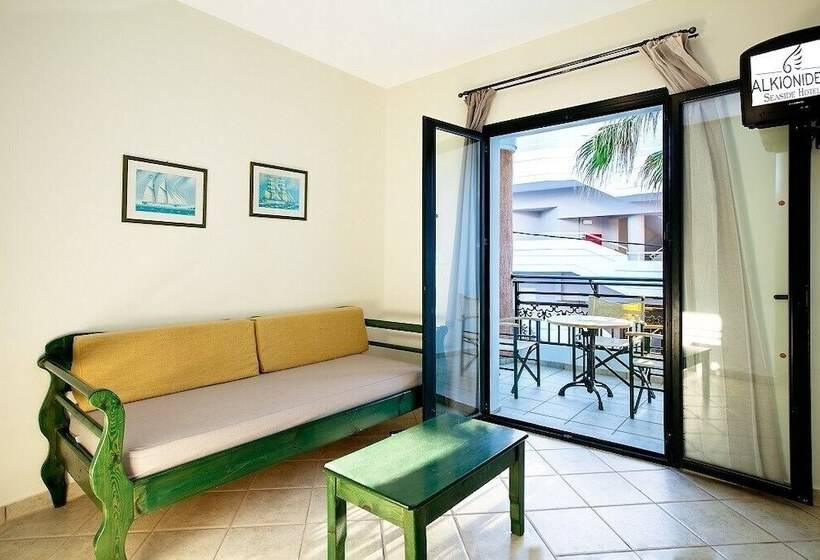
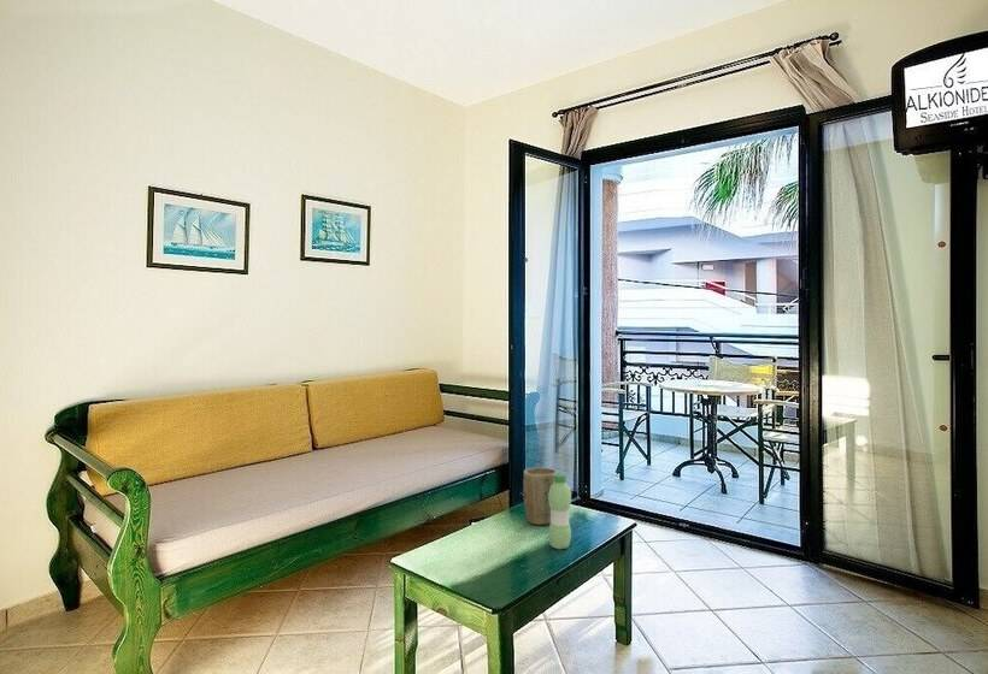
+ plant pot (540, 496)
+ water bottle (559, 510)
